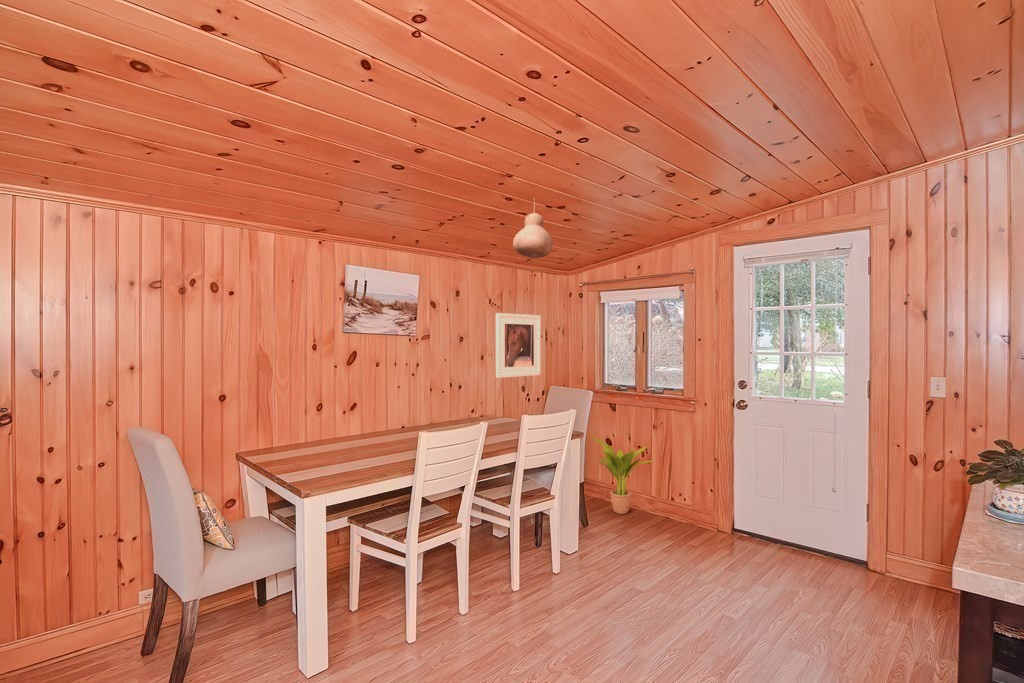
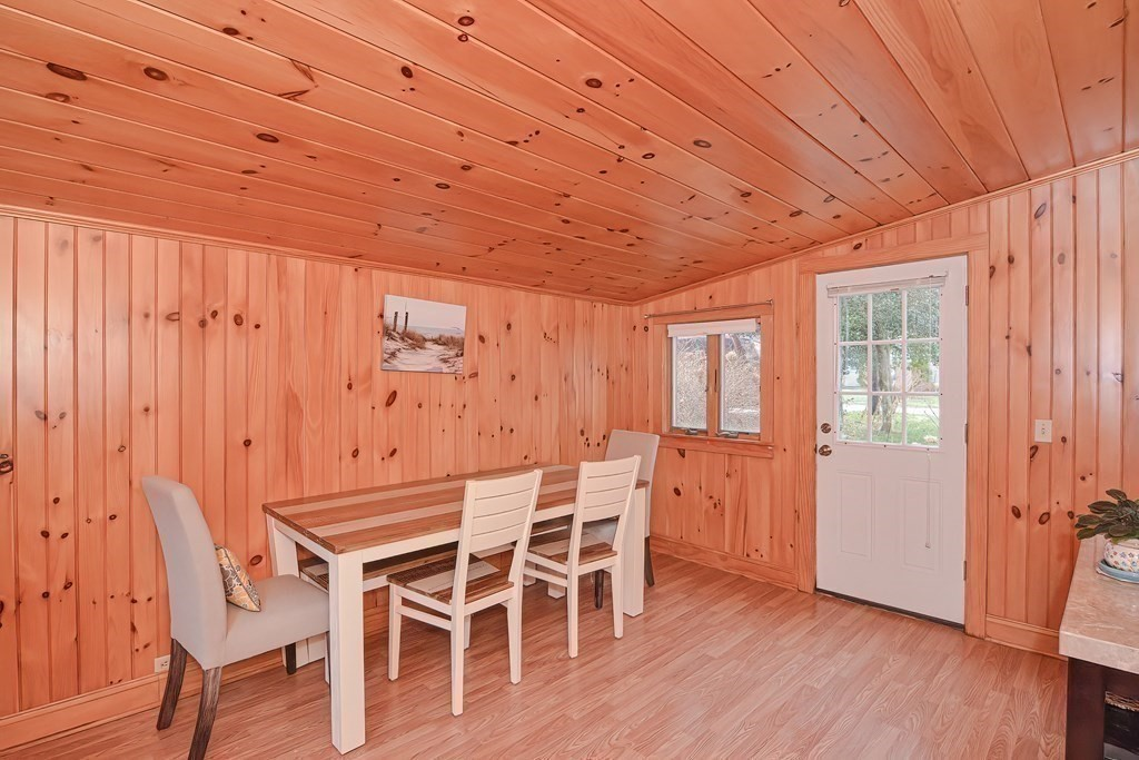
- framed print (519, 345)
- potted plant (619, 475)
- pendant light (532, 227)
